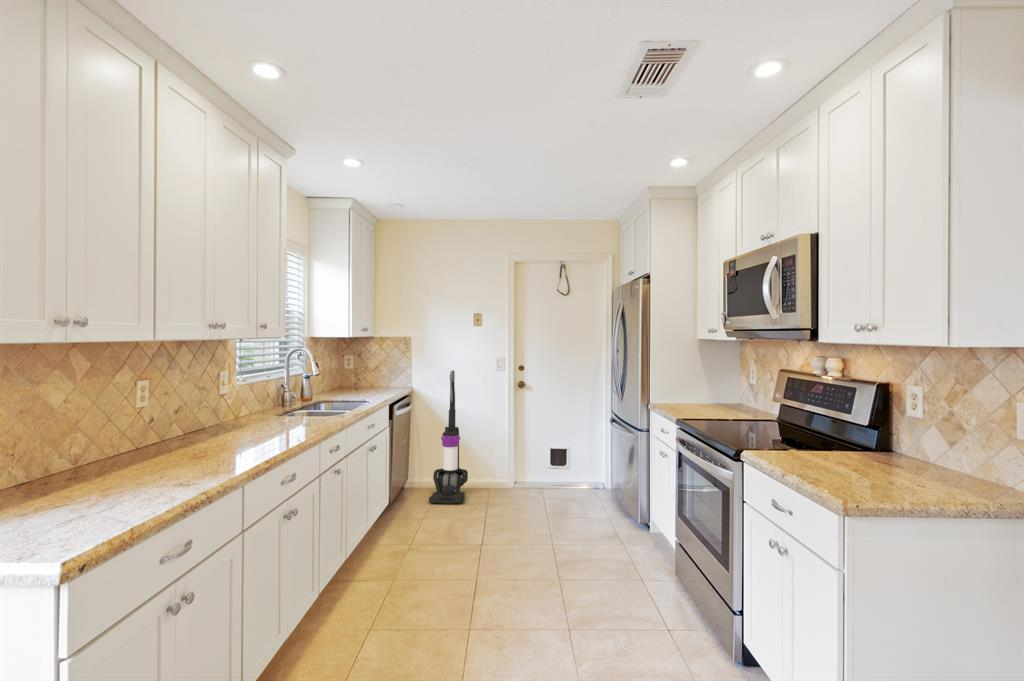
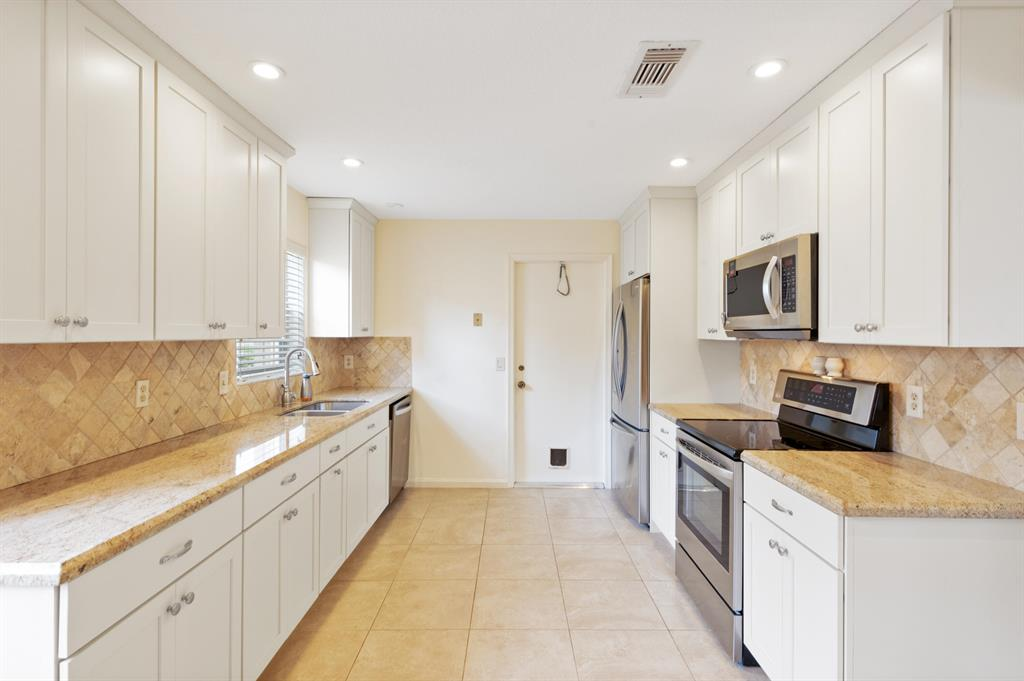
- vacuum cleaner (450, 433)
